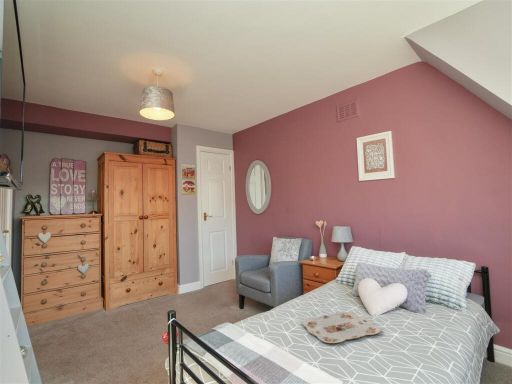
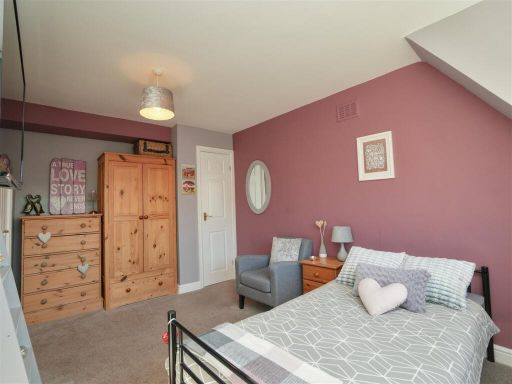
- serving tray (339, 326)
